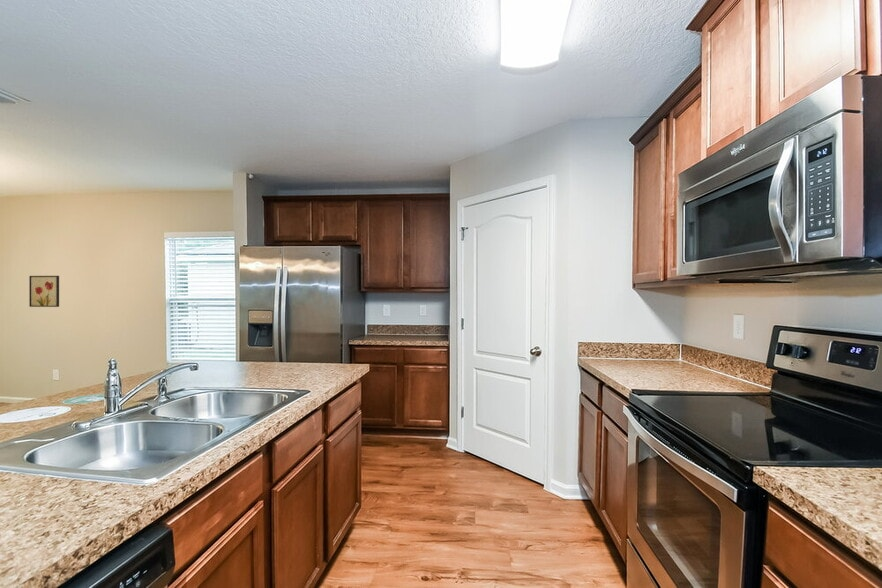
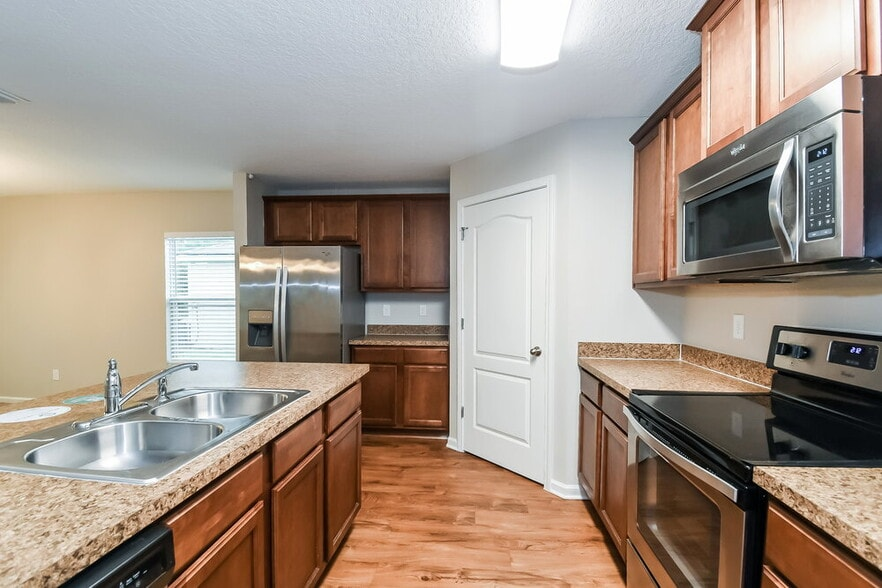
- wall art (45, 291)
